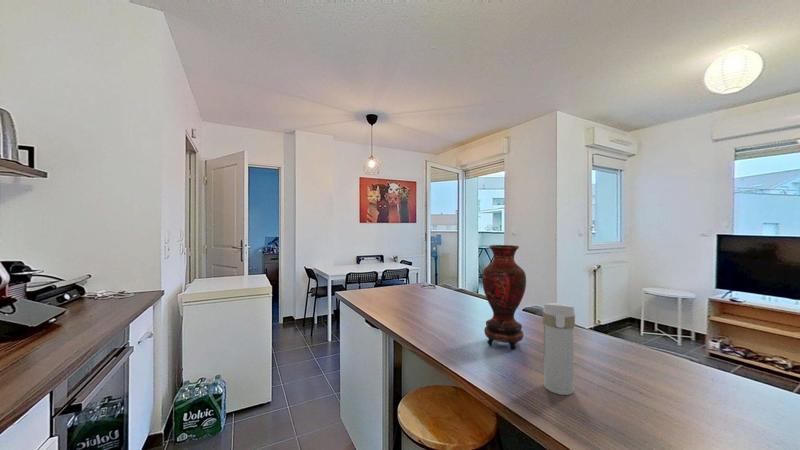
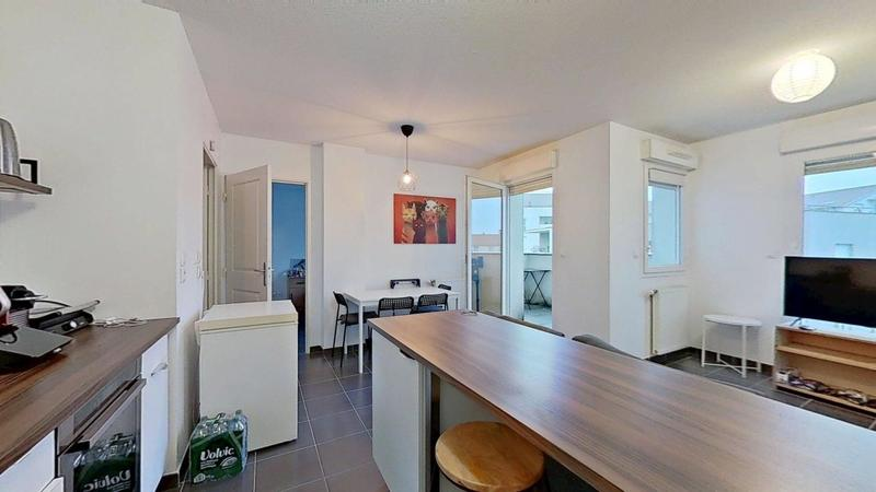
- vase (503, 294)
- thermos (558, 345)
